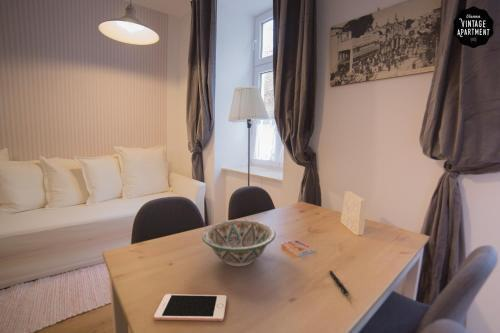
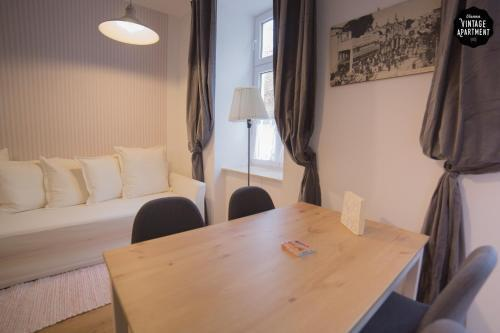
- cell phone (192, 306)
- decorative bowl (238, 245)
- pen (337, 281)
